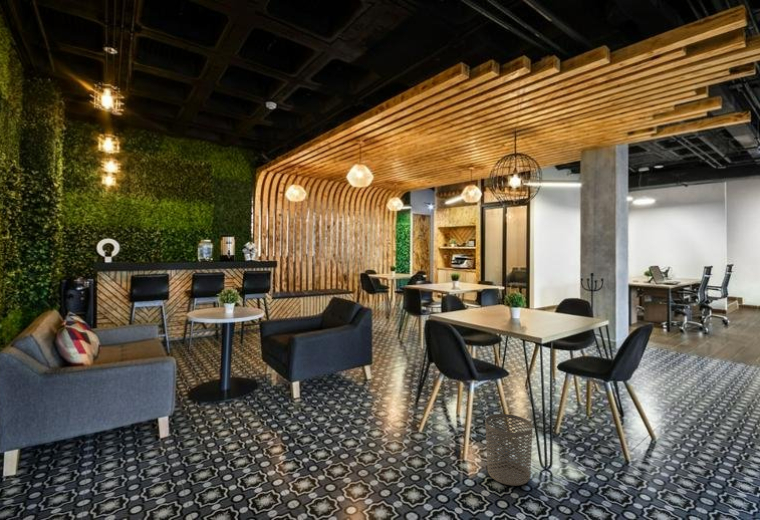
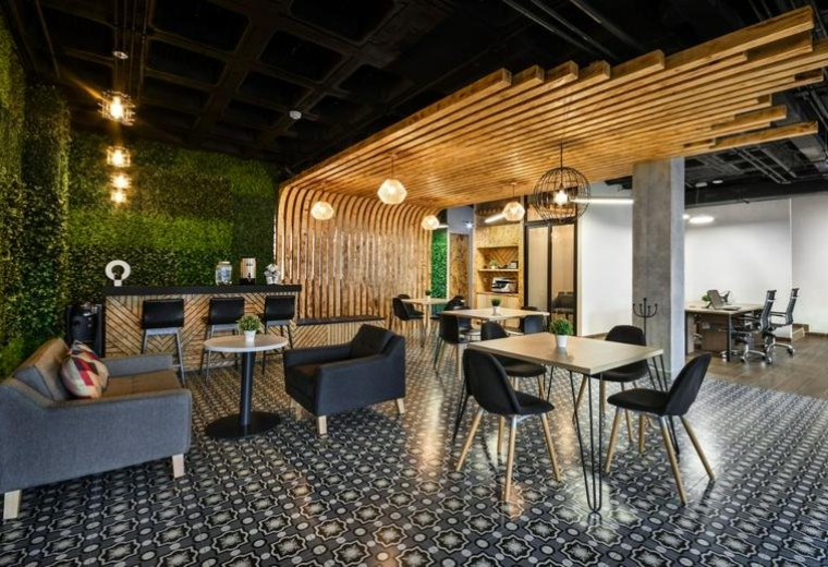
- waste bin (508, 448)
